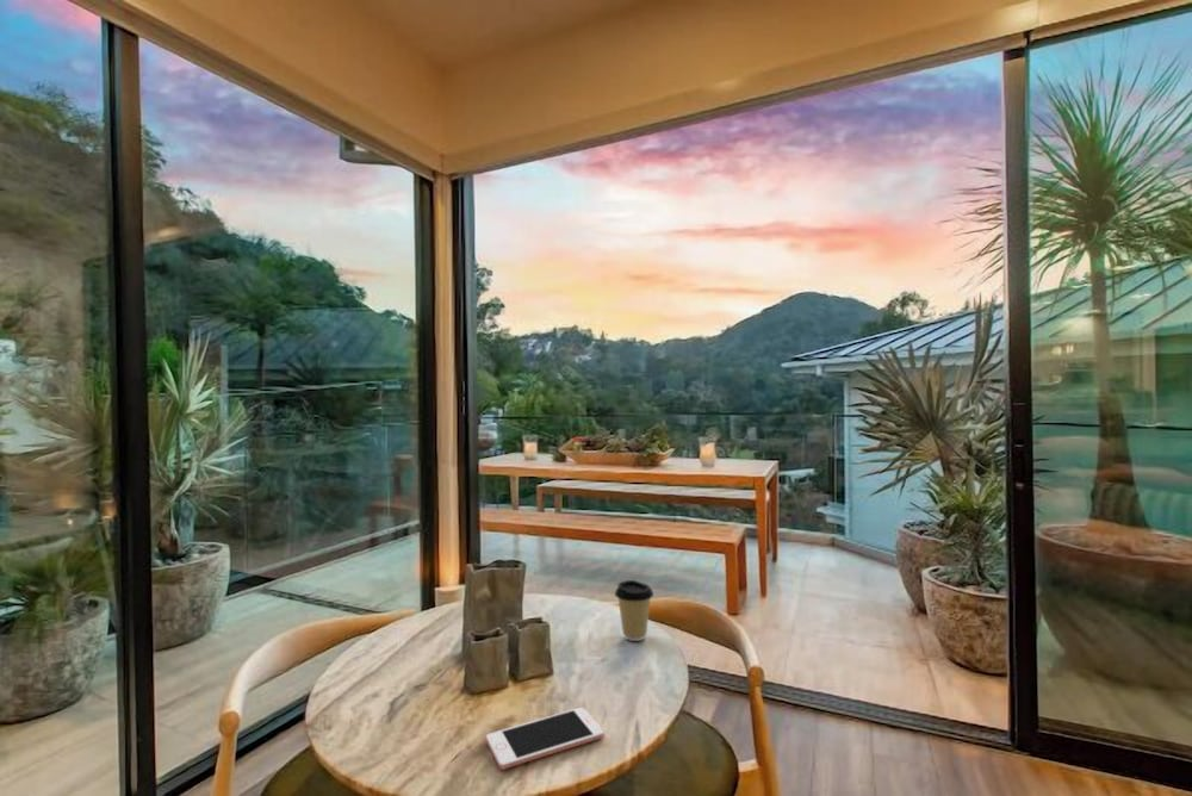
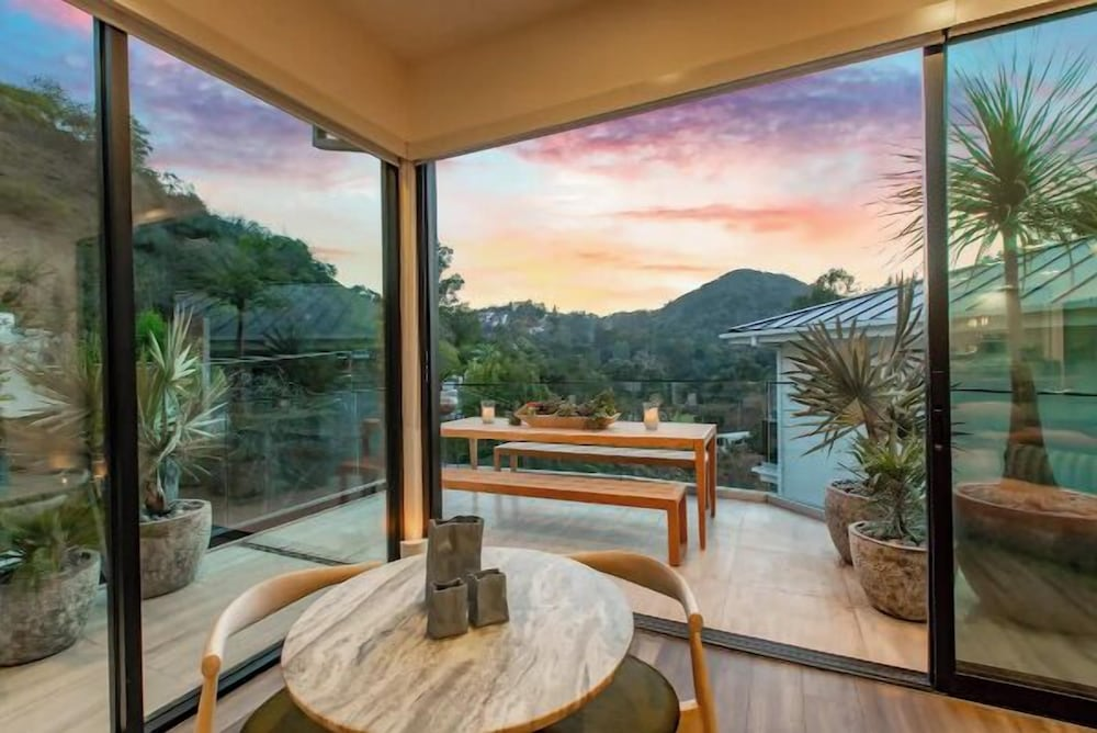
- cell phone (545, 735)
- coffee cup (634, 610)
